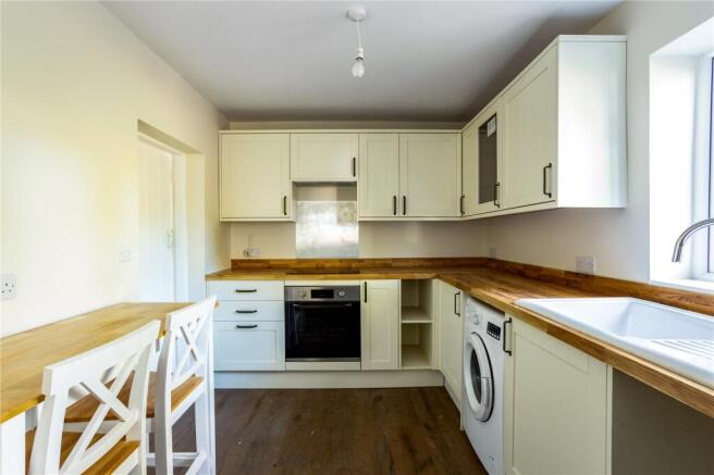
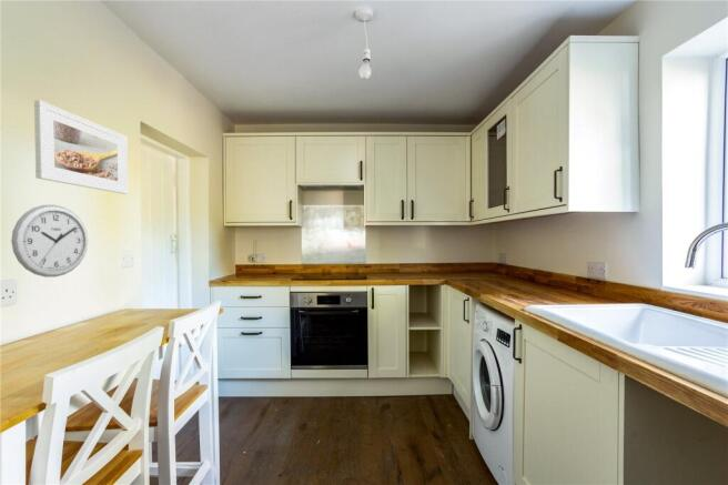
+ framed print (88, 153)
+ wall clock (55, 241)
